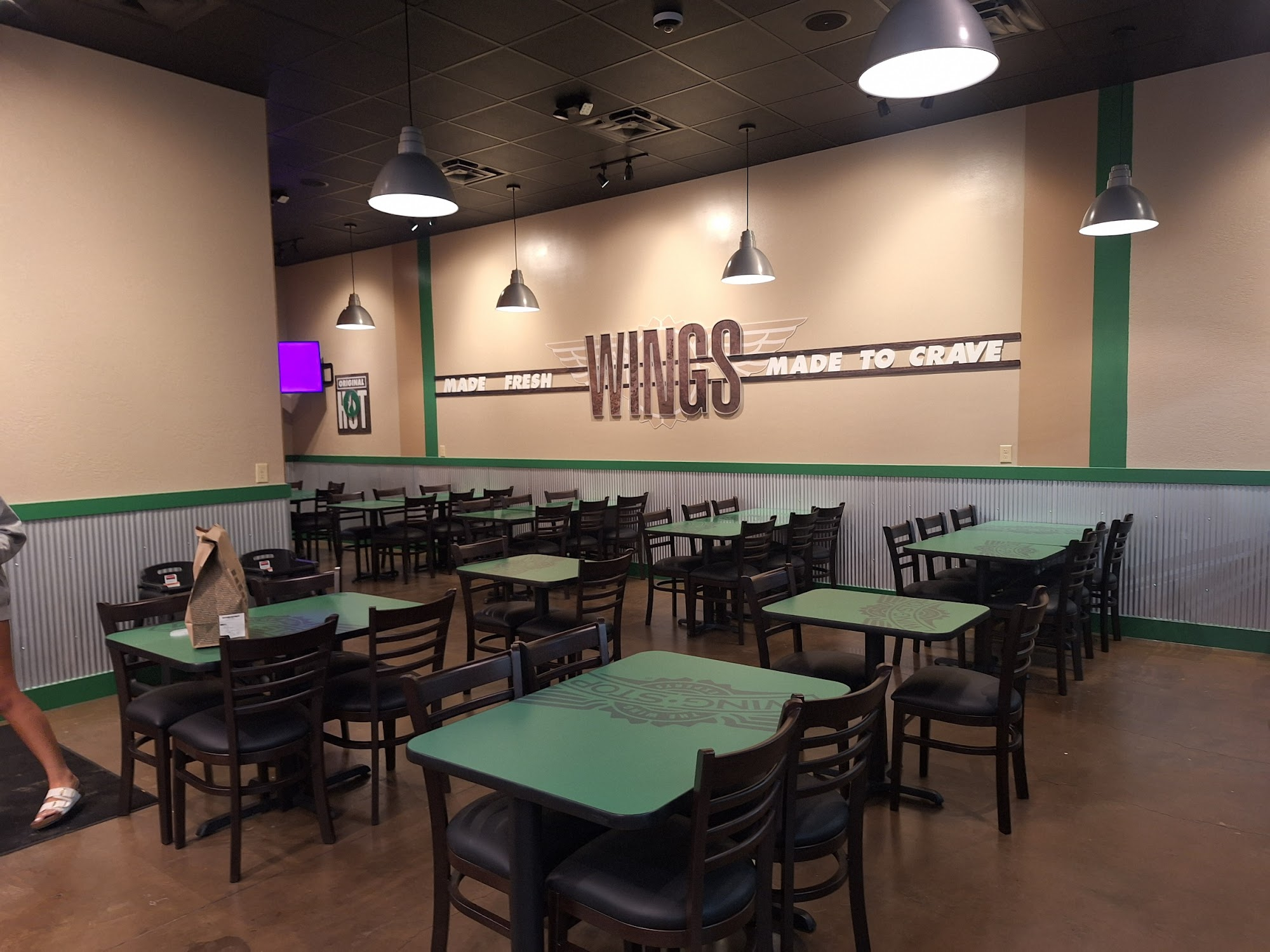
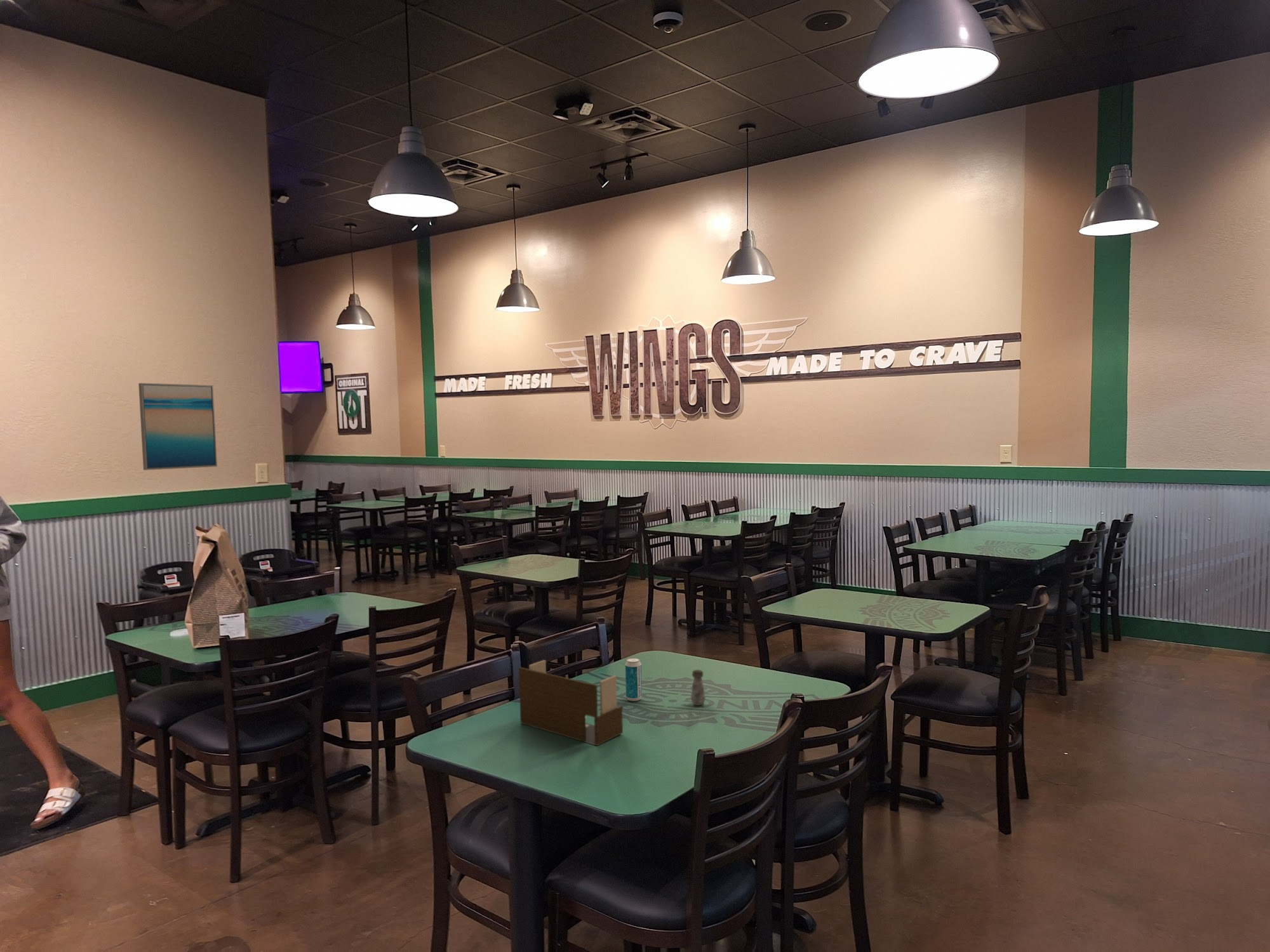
+ beverage can (633, 679)
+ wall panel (570, 699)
+ salt shaker (698, 687)
+ wall art (179, 426)
